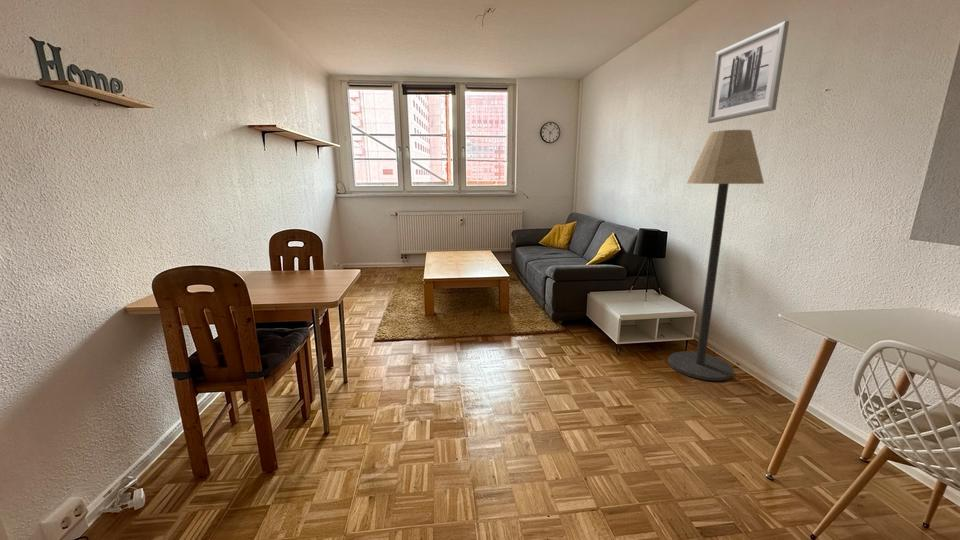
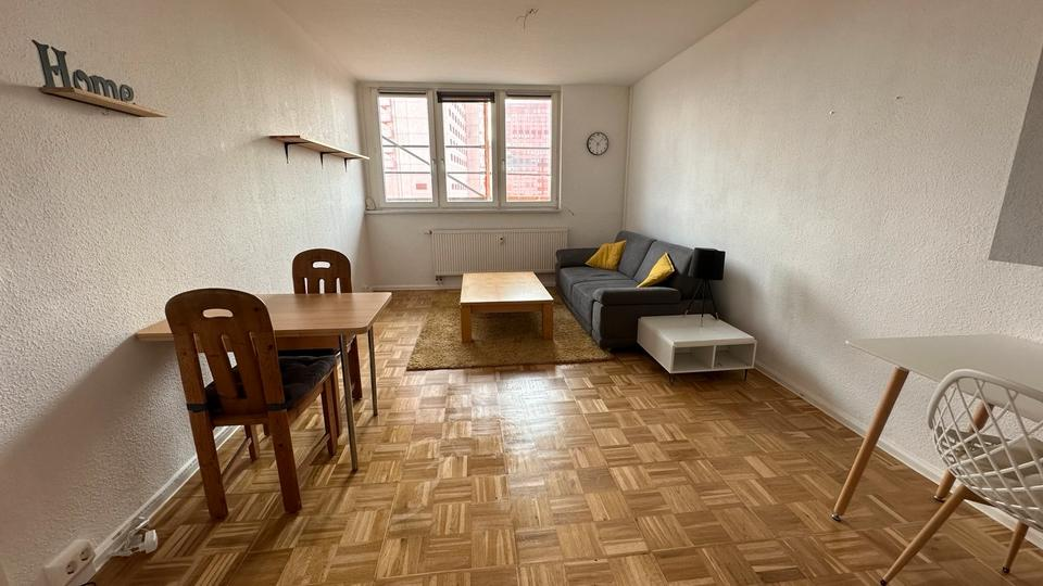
- wall art (743, 78)
- floor lamp (714, 257)
